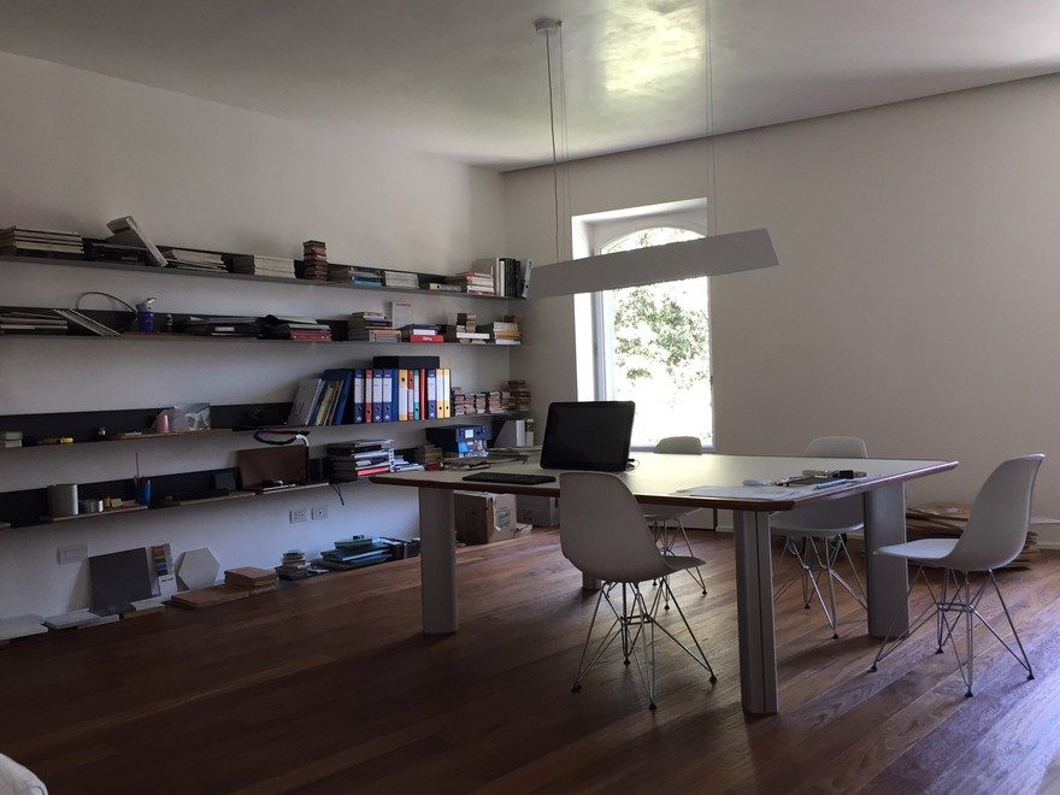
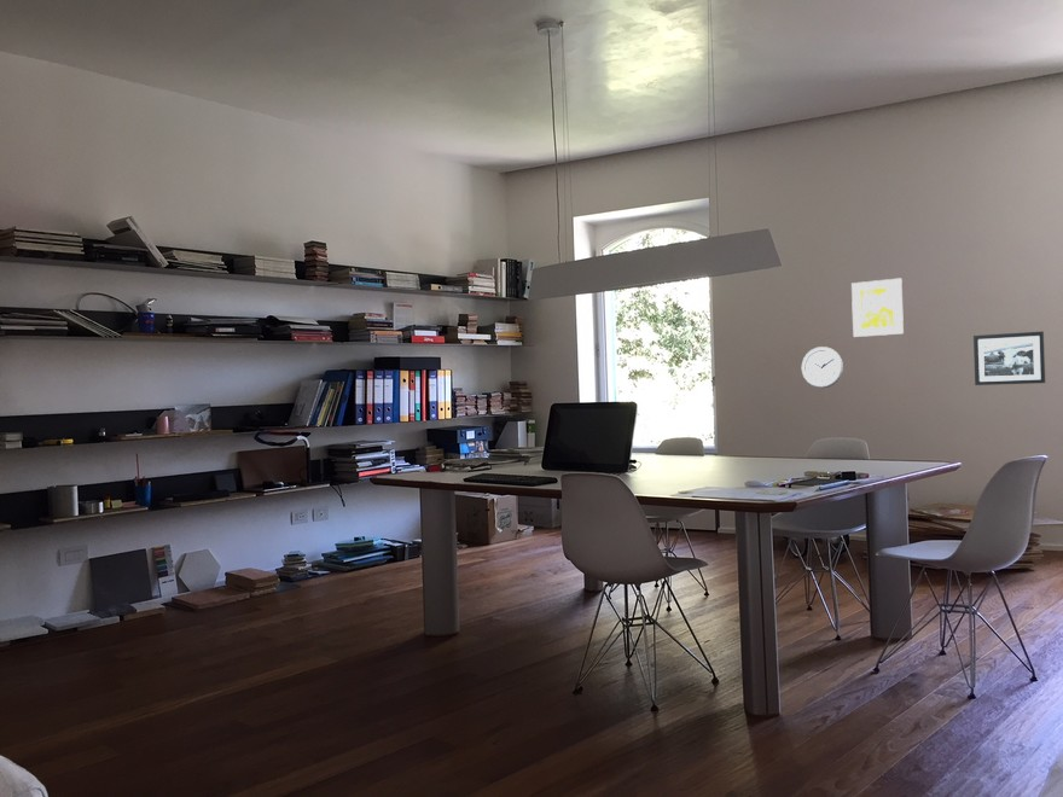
+ wall clock (821, 367)
+ picture frame (1009, 359)
+ wall art (877, 308)
